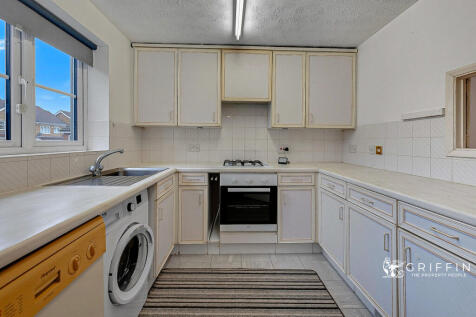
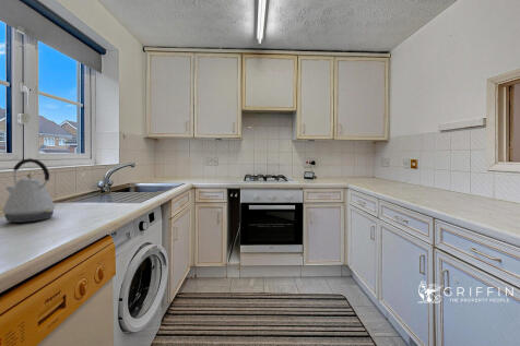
+ kettle (28, 189)
